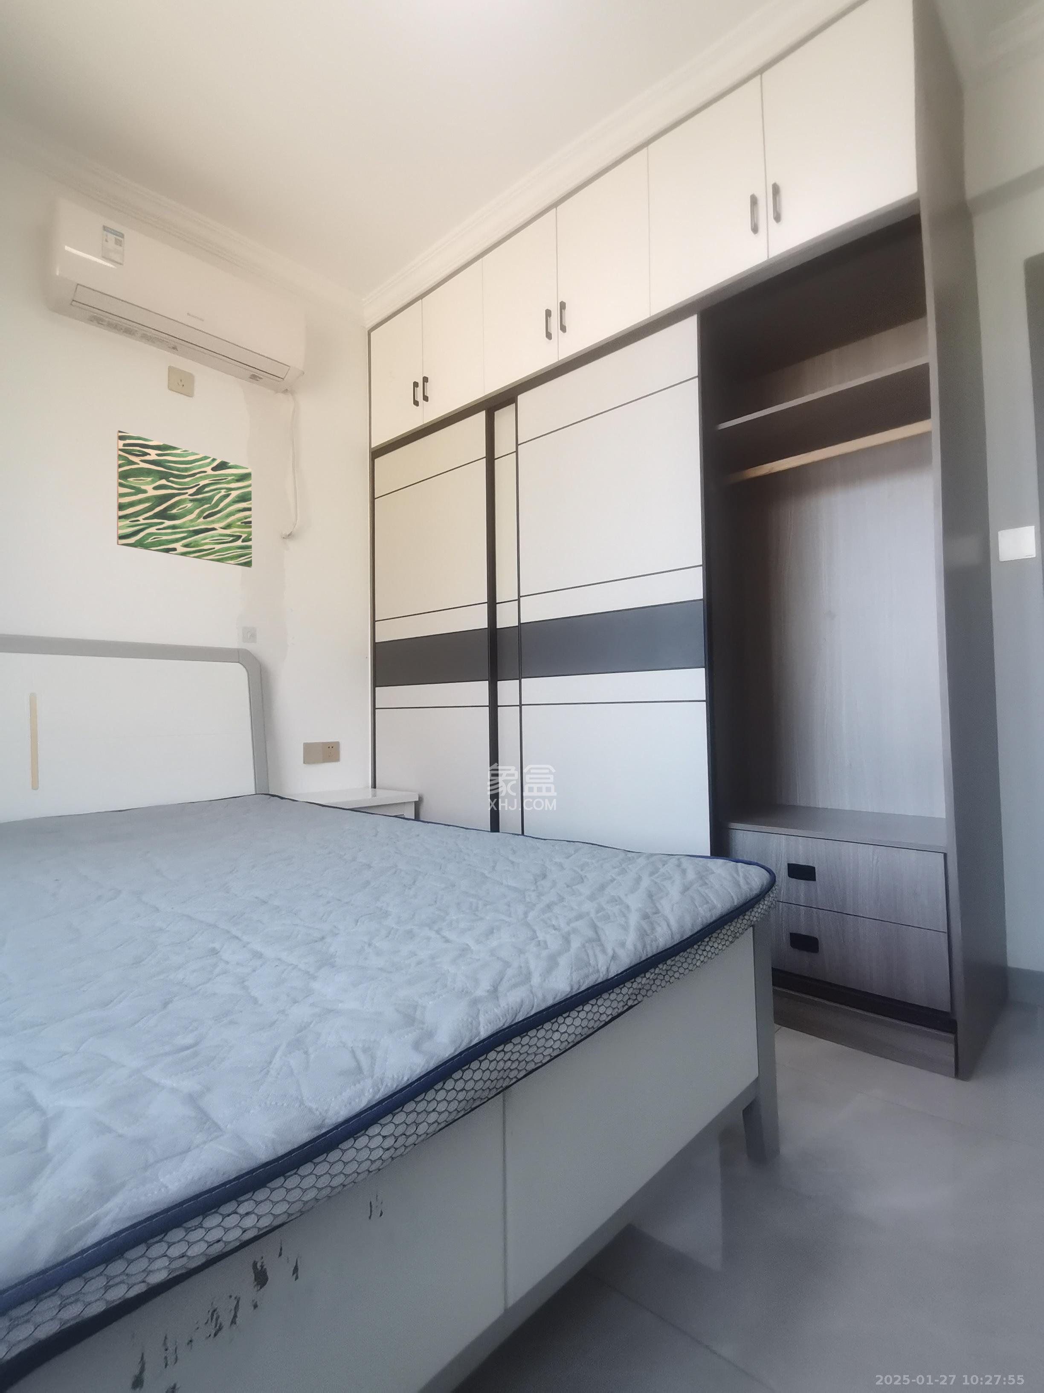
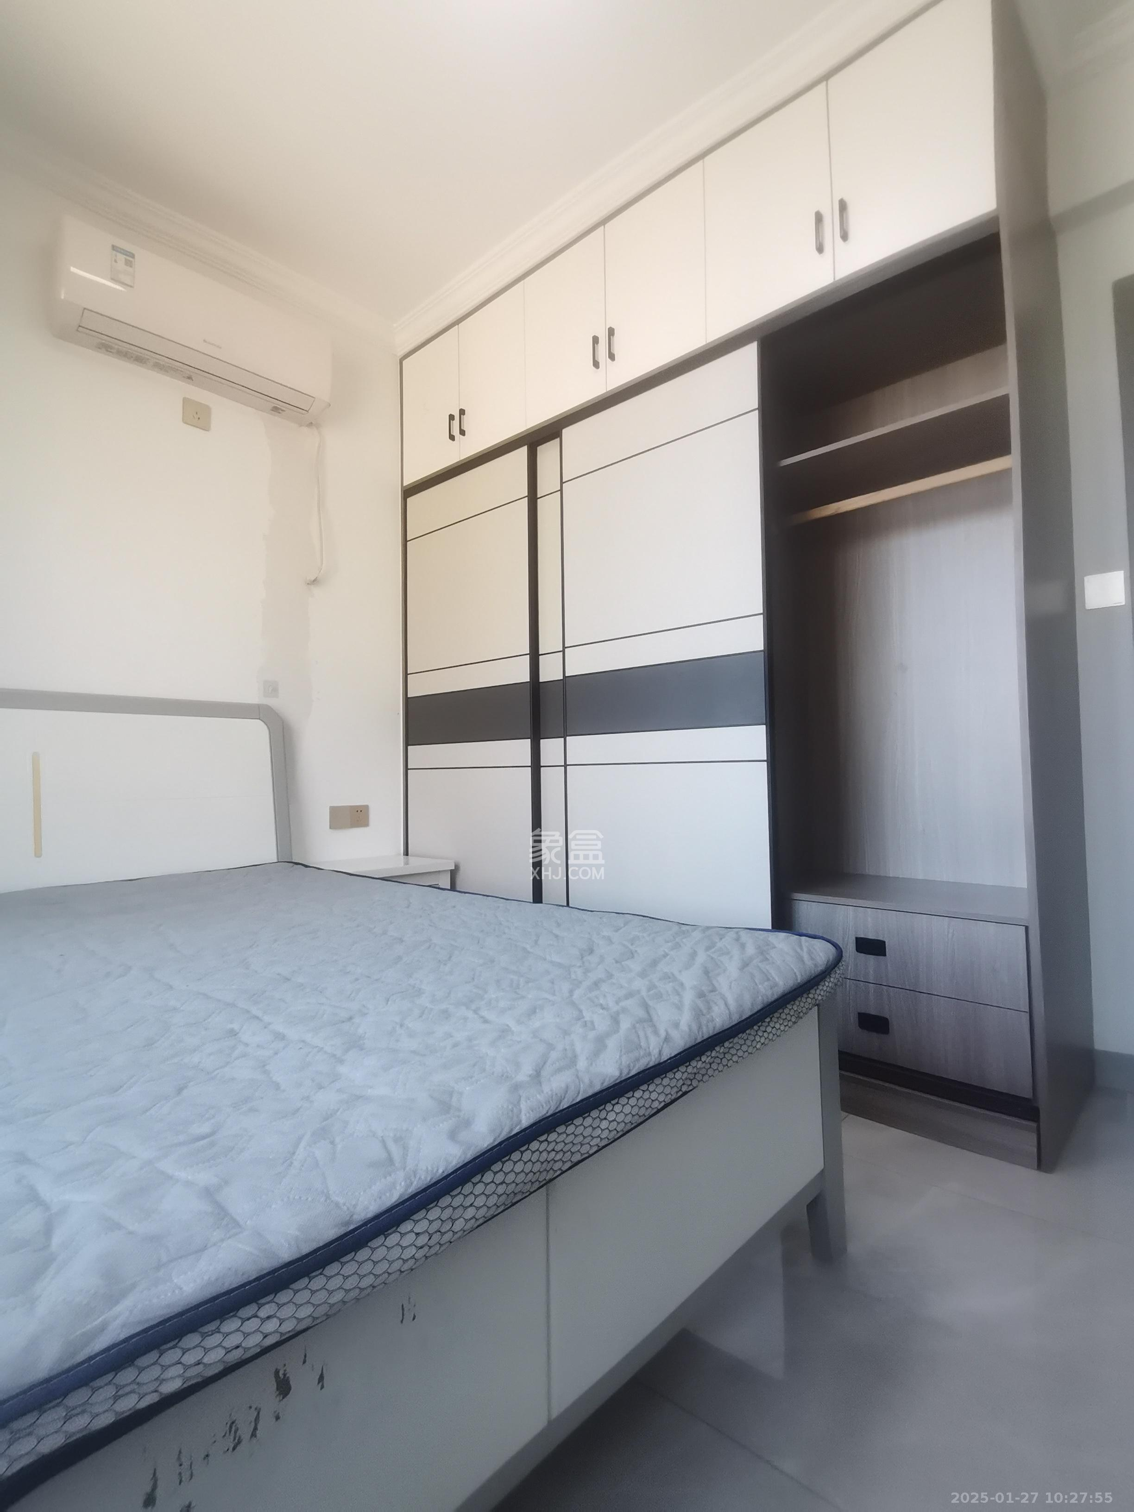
- wall art (189, 503)
